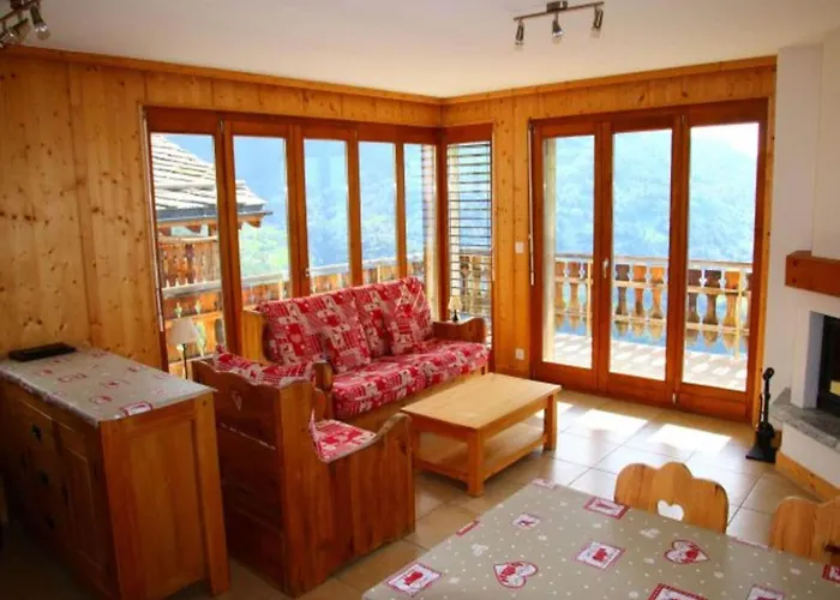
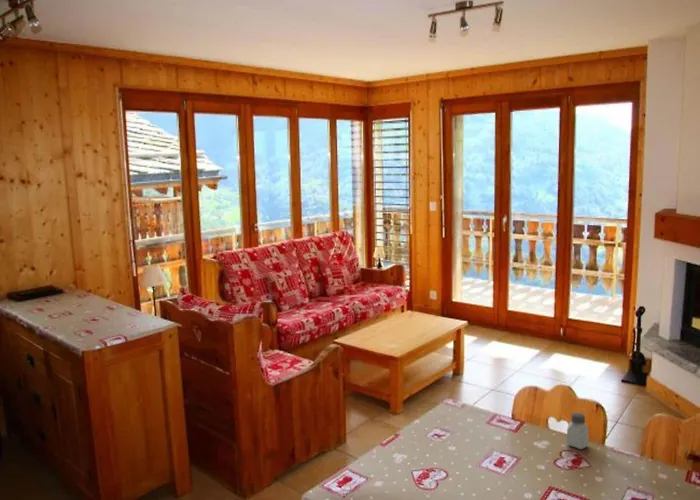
+ saltshaker (577, 430)
